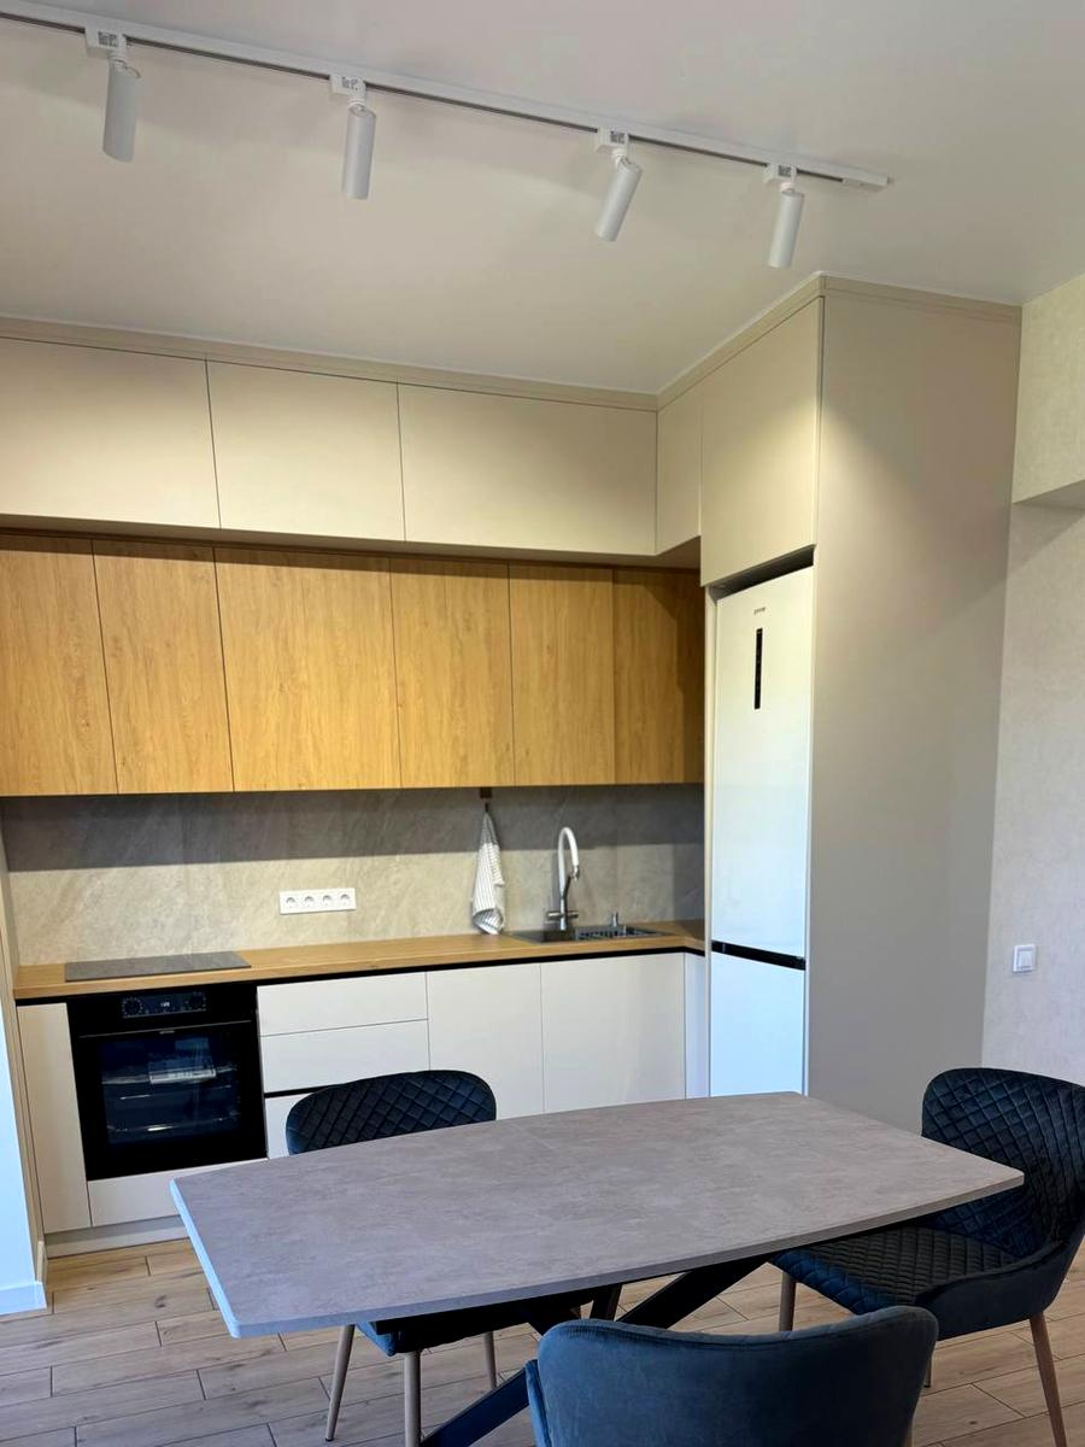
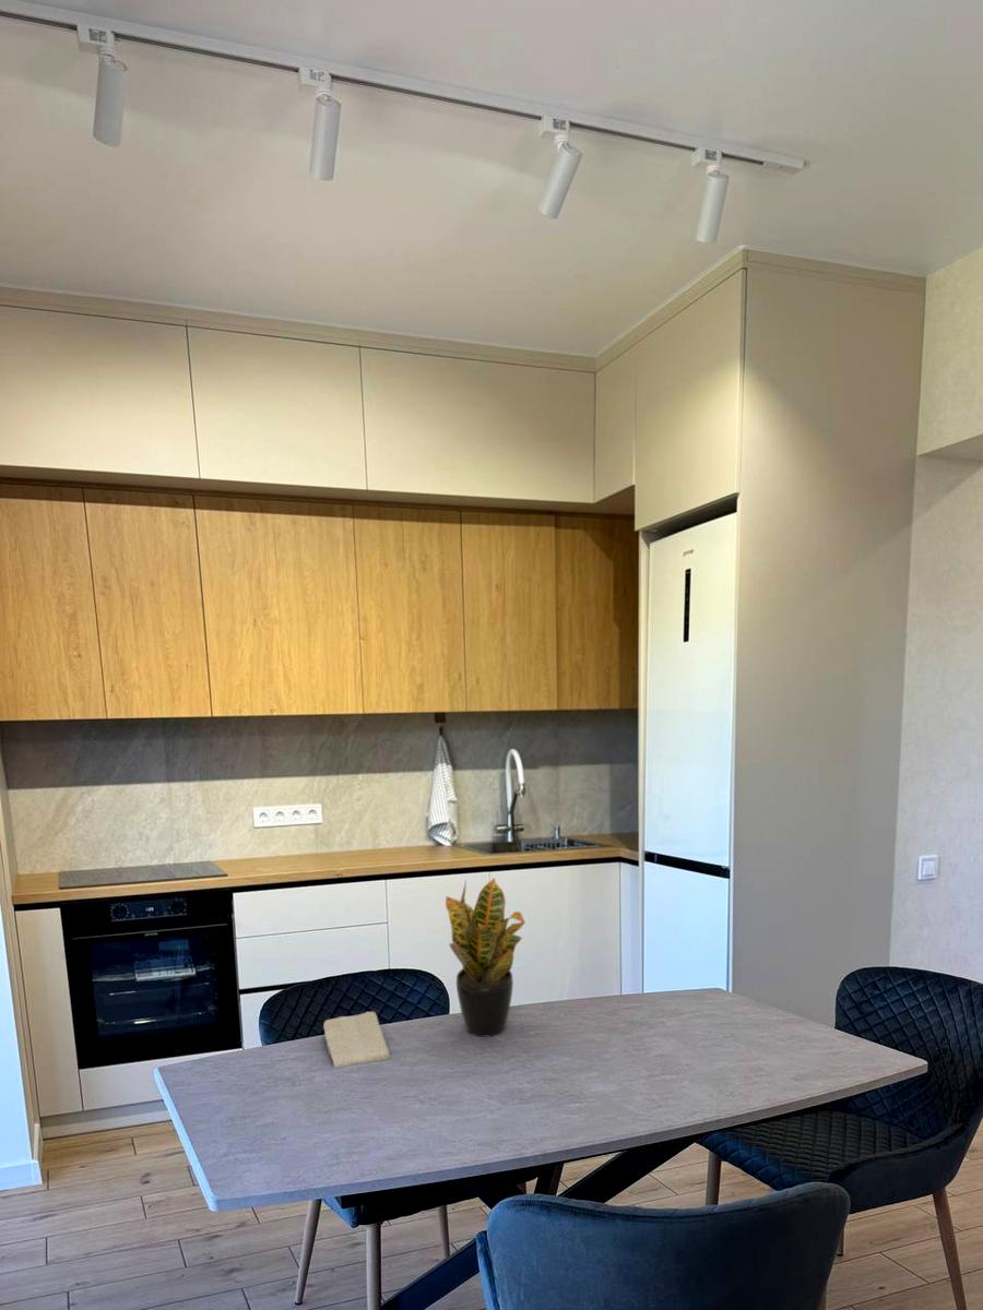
+ washcloth (355, 1038)
+ potted plant (487, 953)
